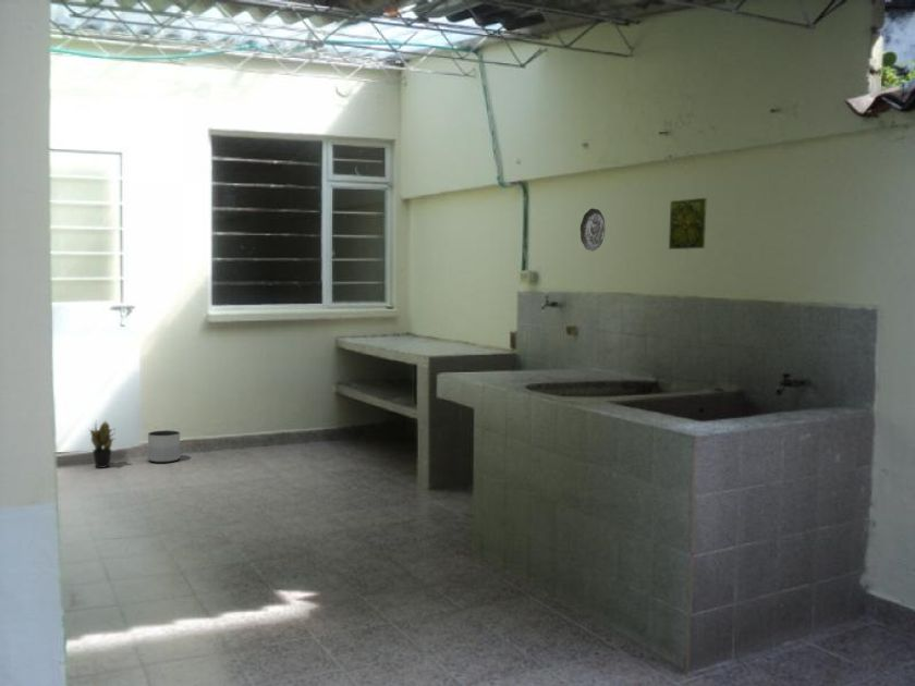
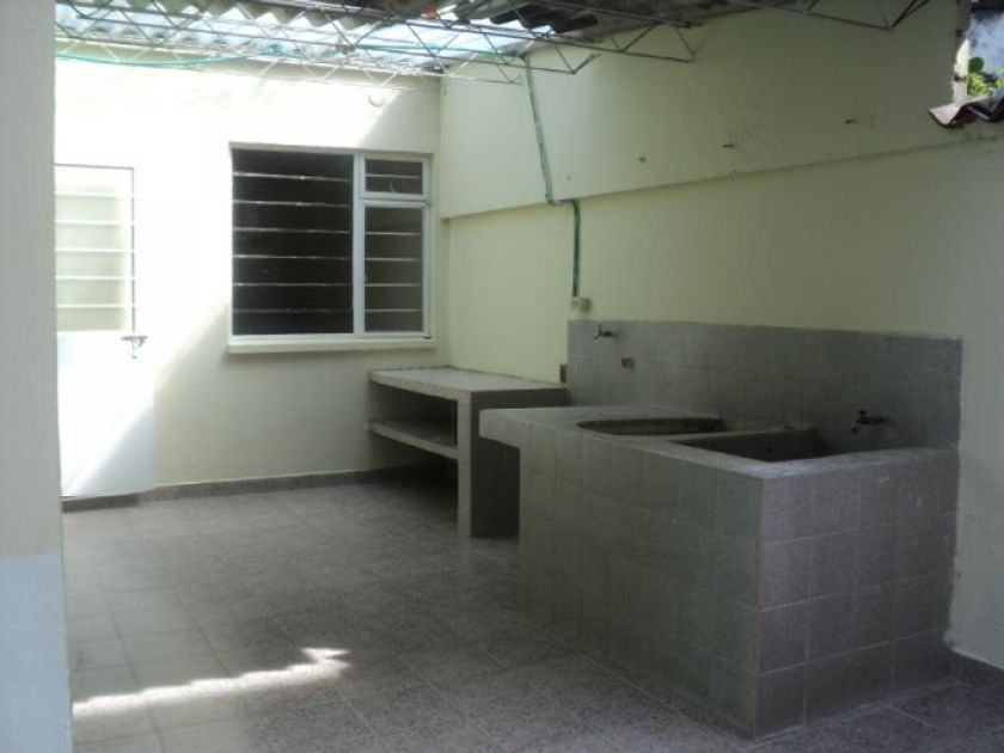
- decorative plate (594, 230)
- planter (163, 446)
- decorative tile (686, 223)
- potted plant (103, 442)
